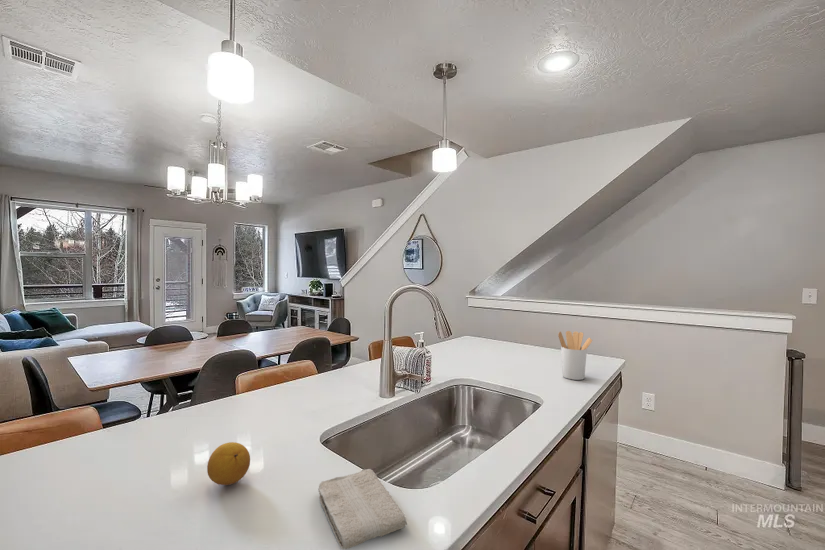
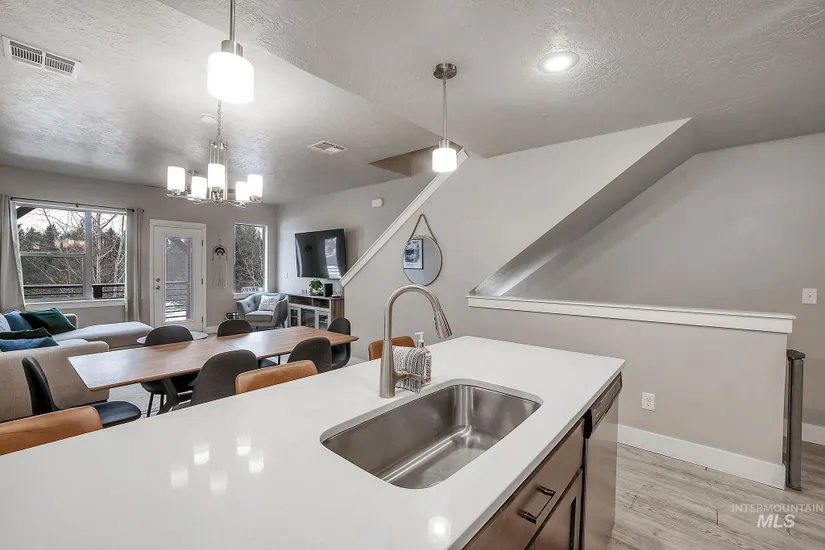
- fruit (229, 463)
- washcloth (358, 502)
- utensil holder (573, 353)
